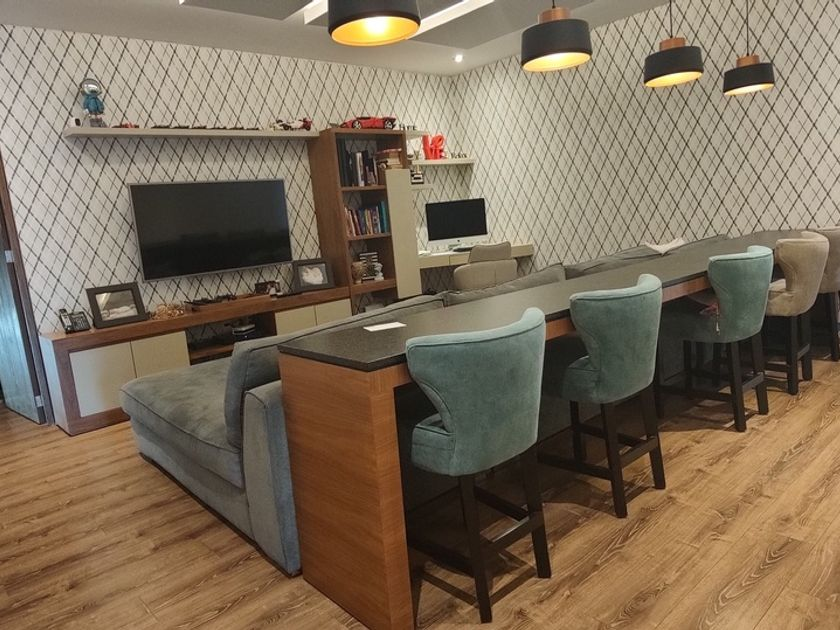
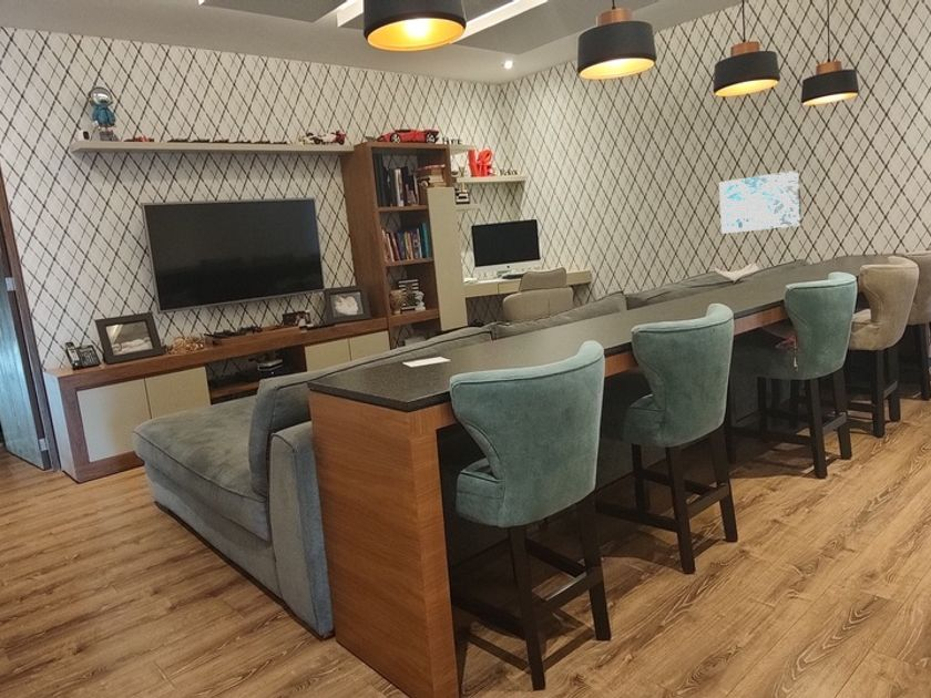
+ wall art (758, 203)
